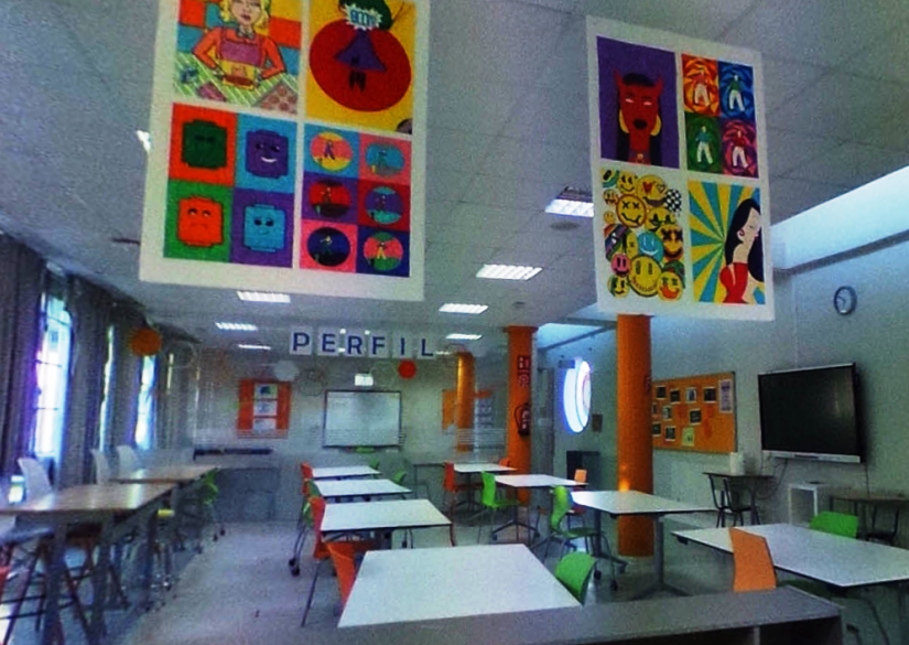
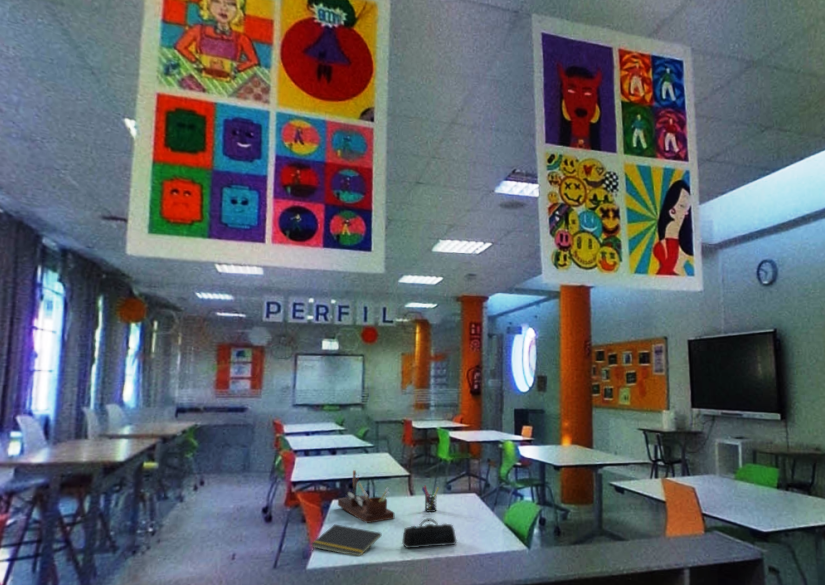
+ desk organizer (365, 494)
+ notepad (346, 539)
+ pen holder (430, 497)
+ pencil case (429, 531)
